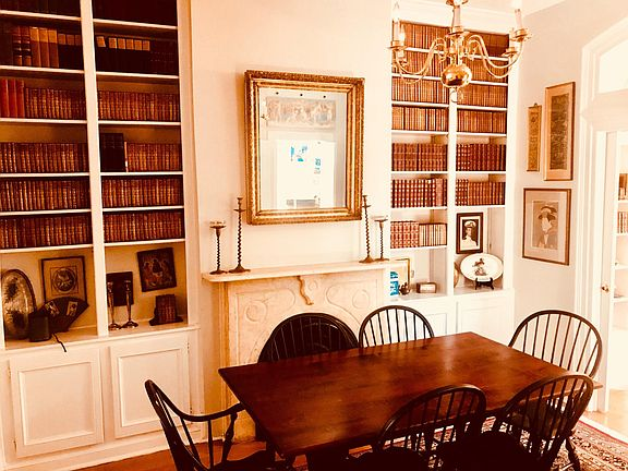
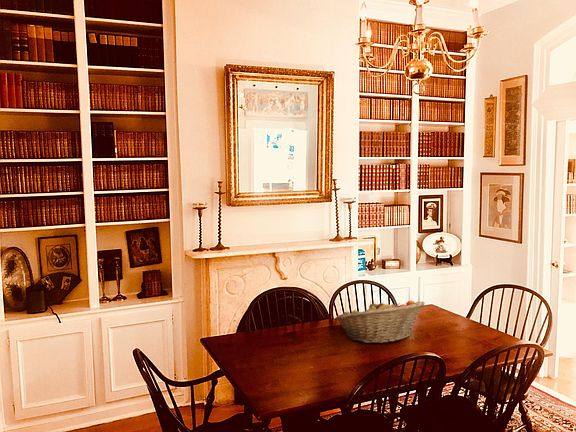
+ fruit basket (380, 317)
